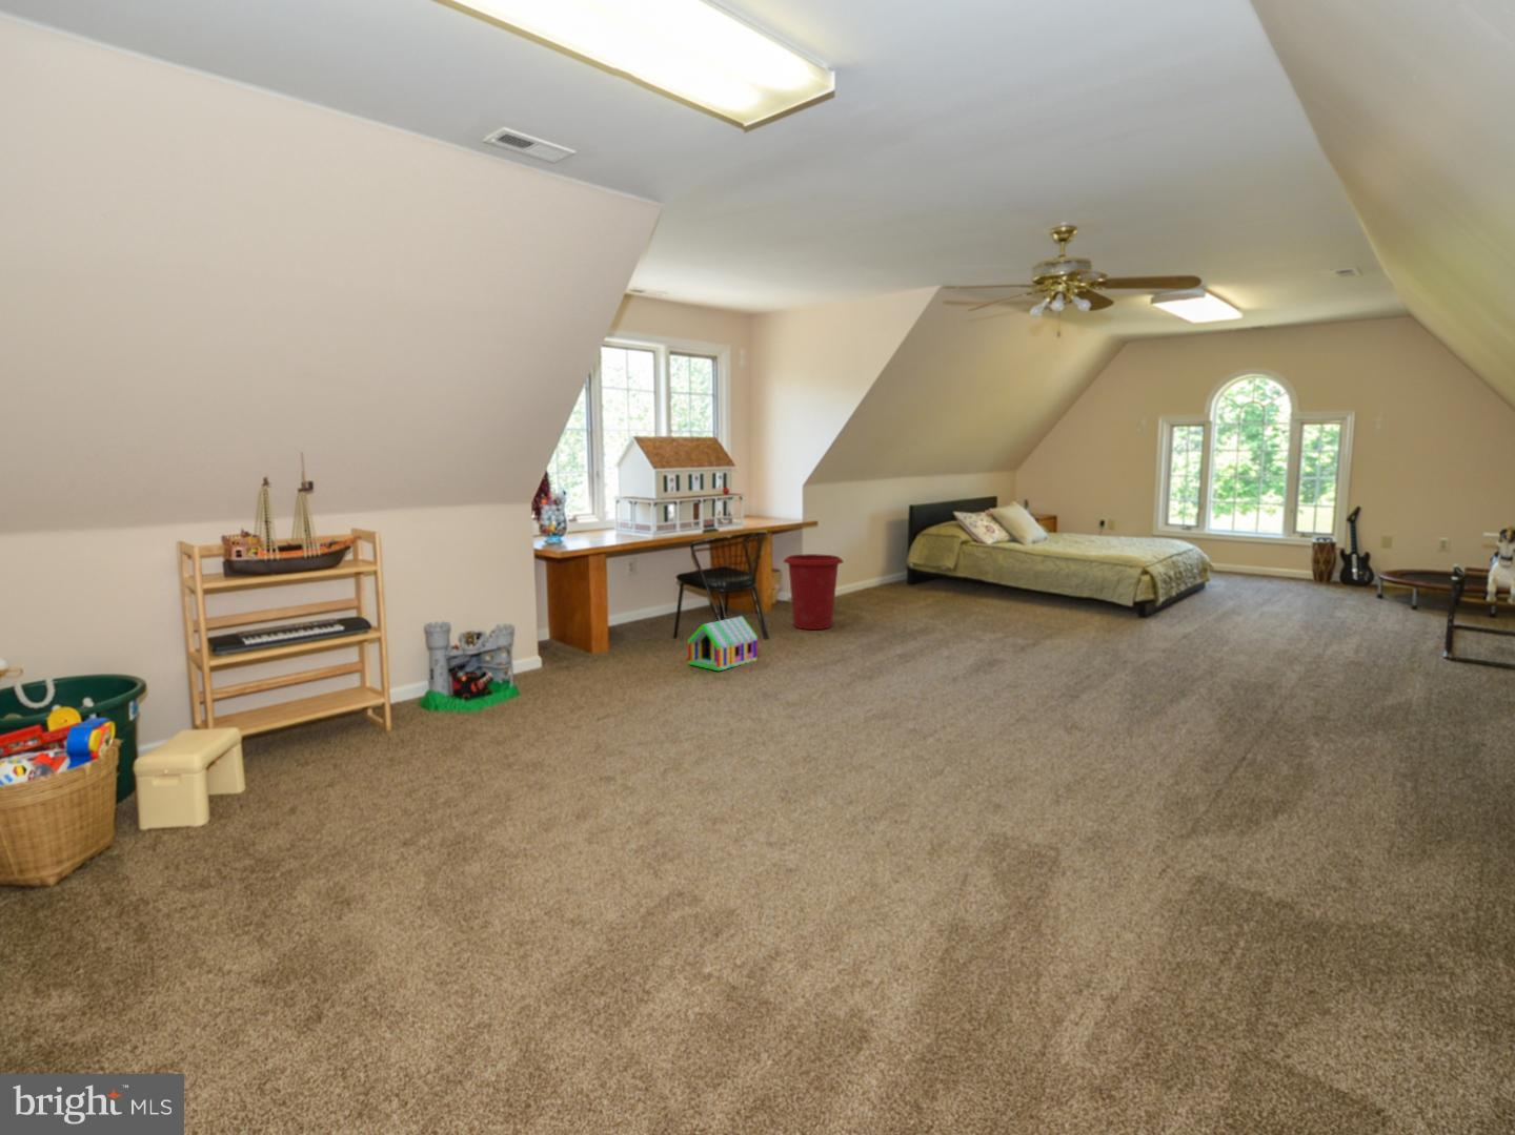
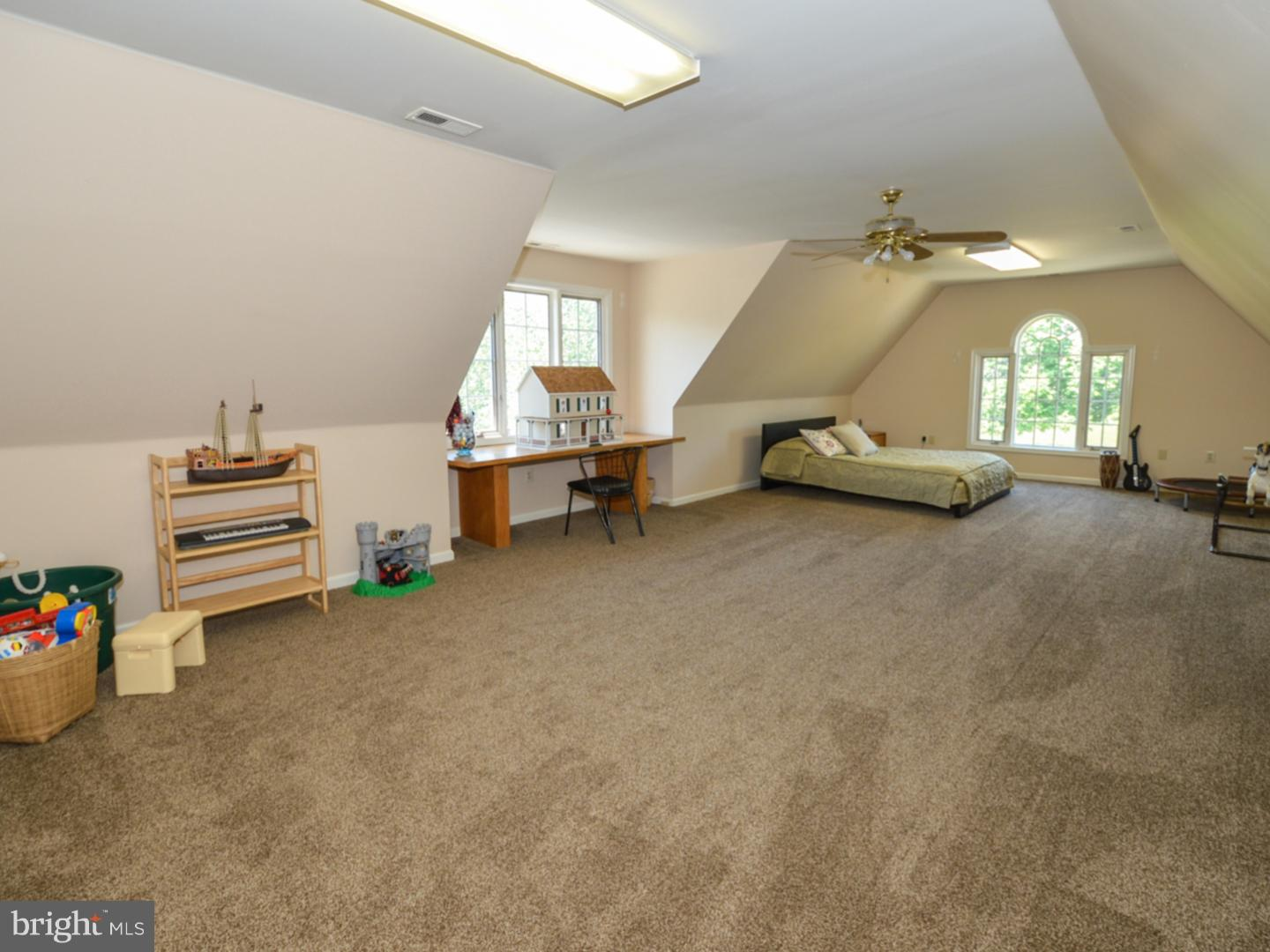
- toy house (723, 641)
- waste bin (812, 590)
